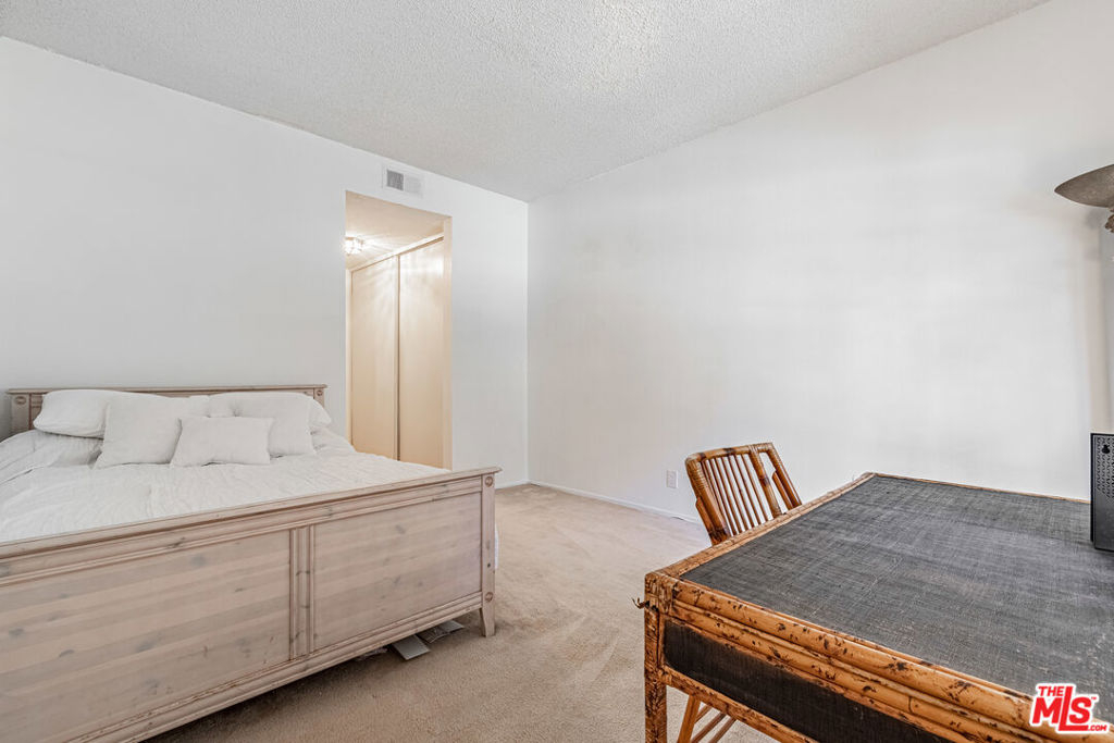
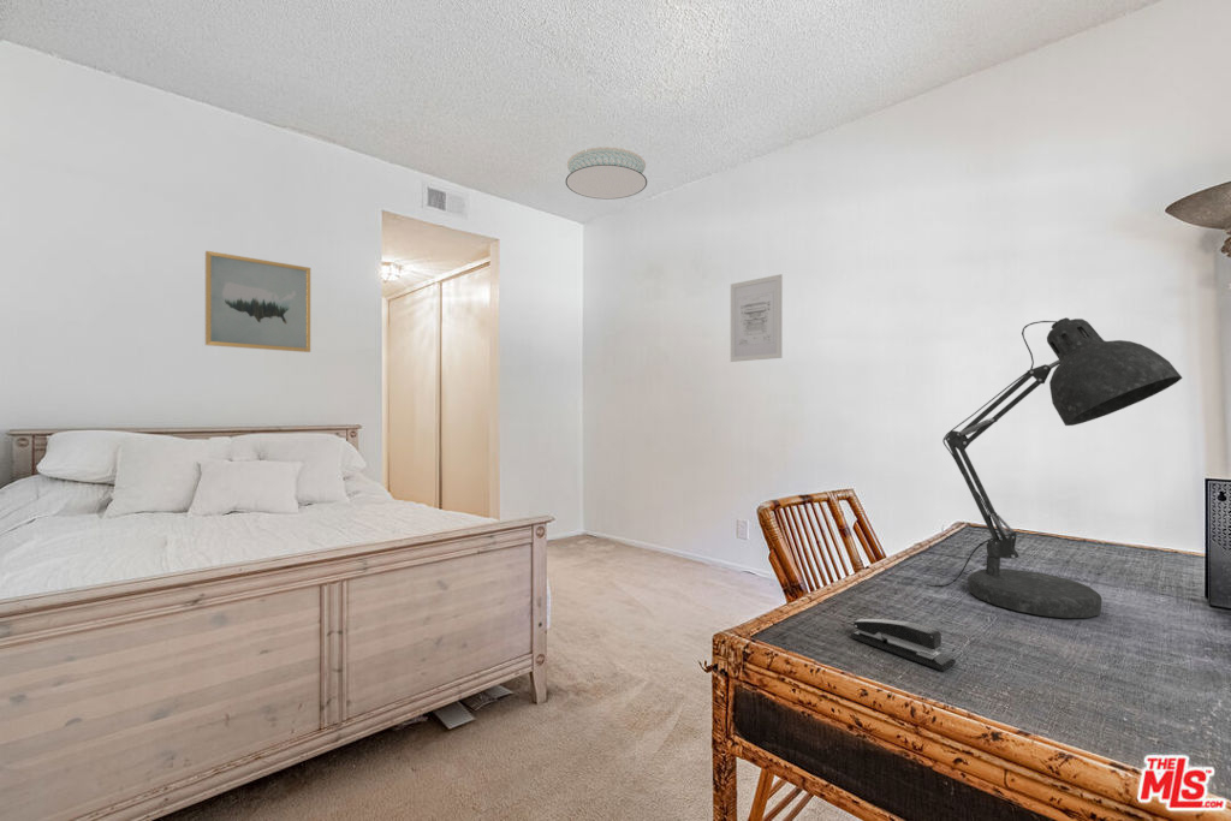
+ ceiling light (606, 174)
+ wall art (260, 304)
+ wall art (755, 319)
+ stapler (899, 635)
+ desk lamp (1065, 424)
